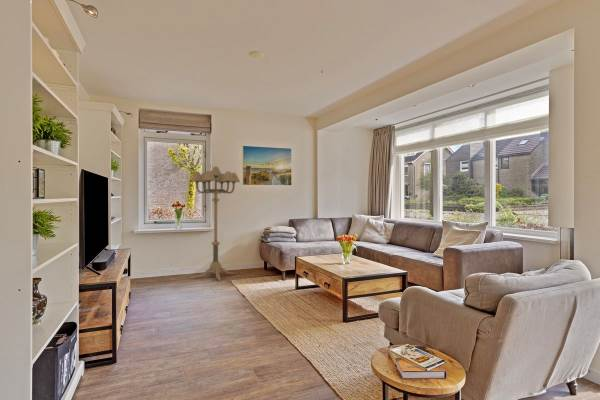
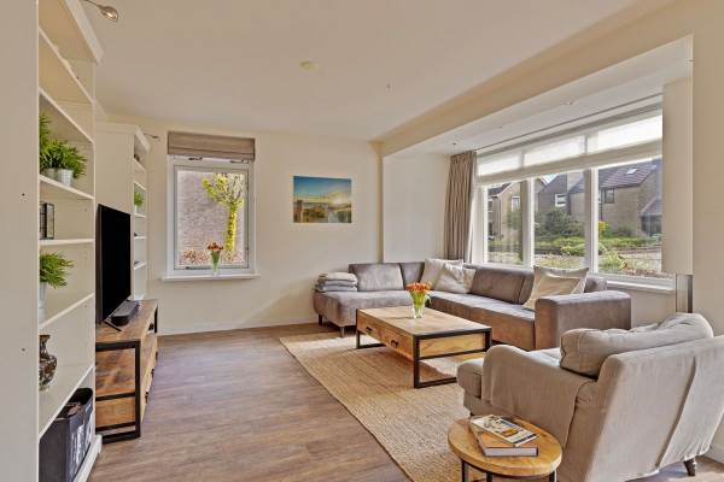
- floor lamp (215, 221)
